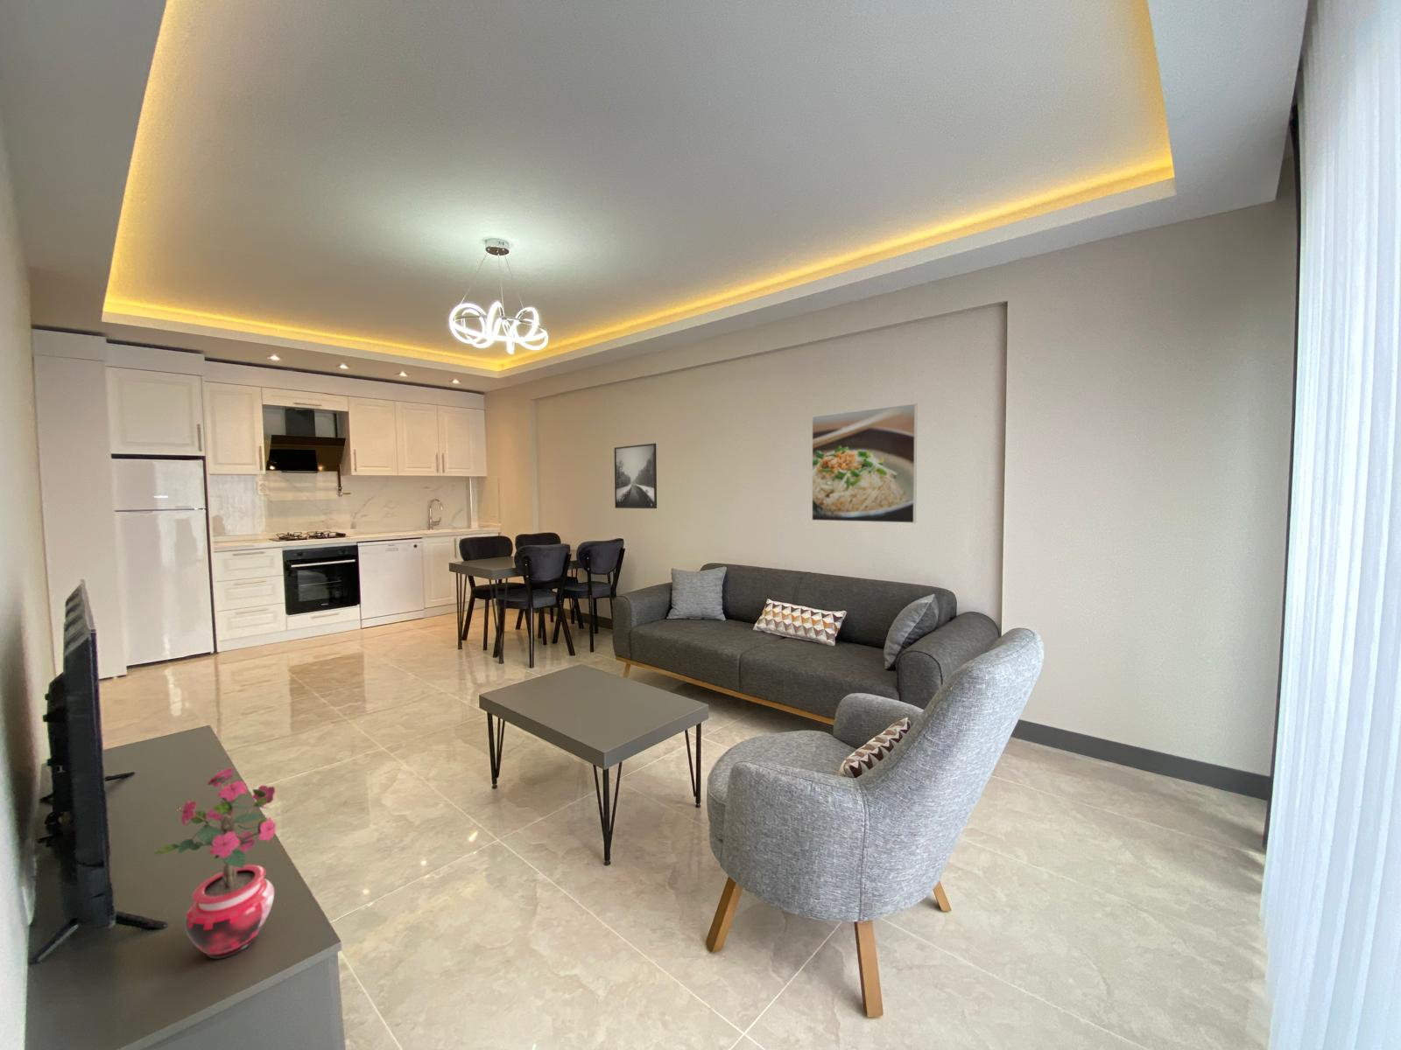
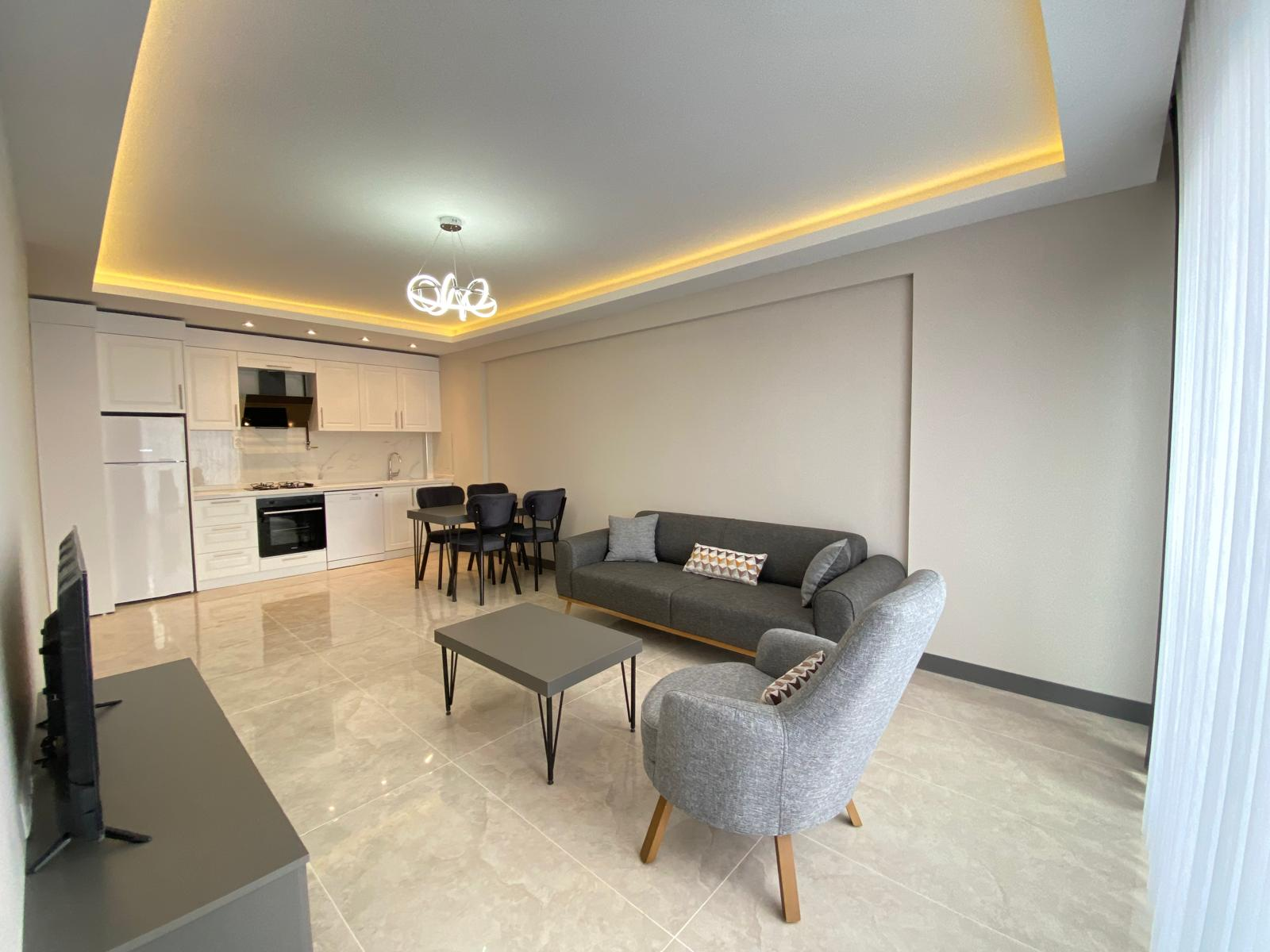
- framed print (634, 476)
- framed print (860, 465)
- potted plant (223, 858)
